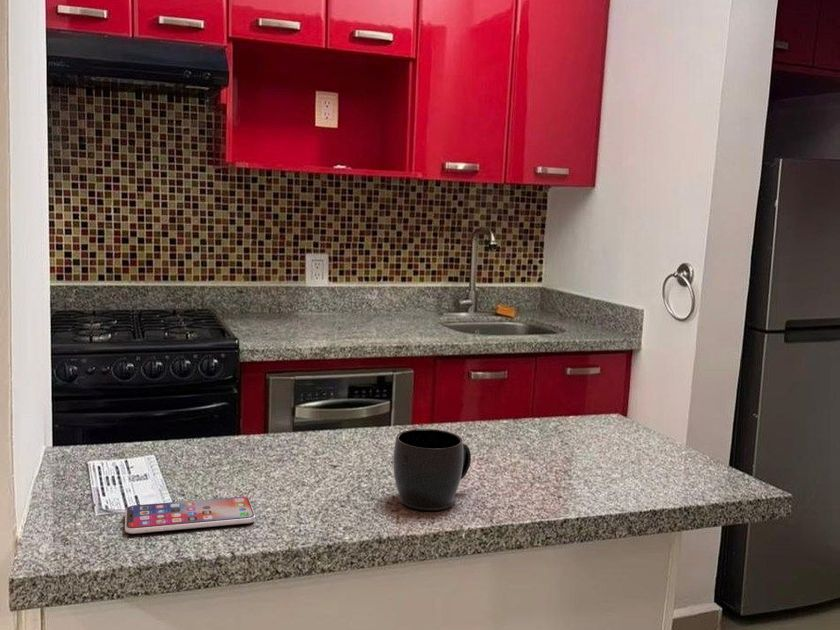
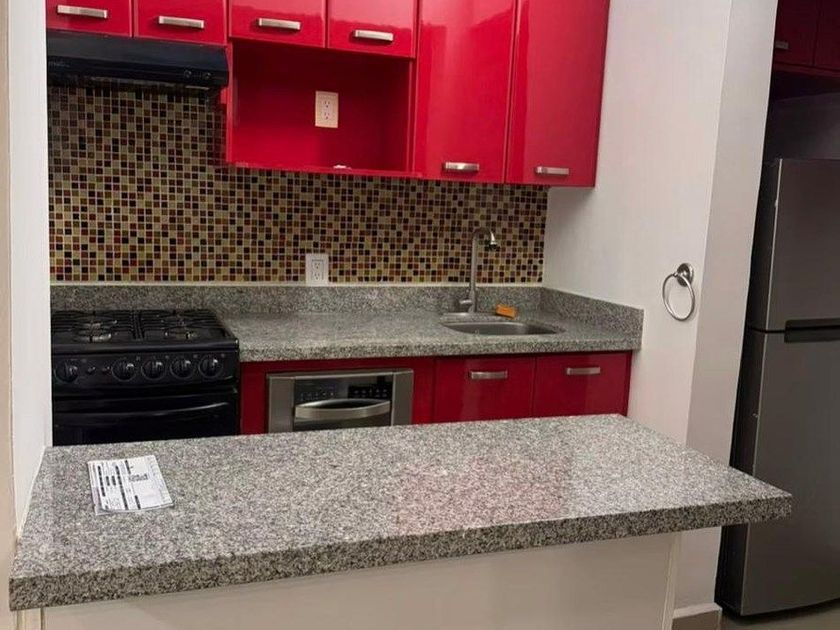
- mug (436, 468)
- smartphone (190, 515)
